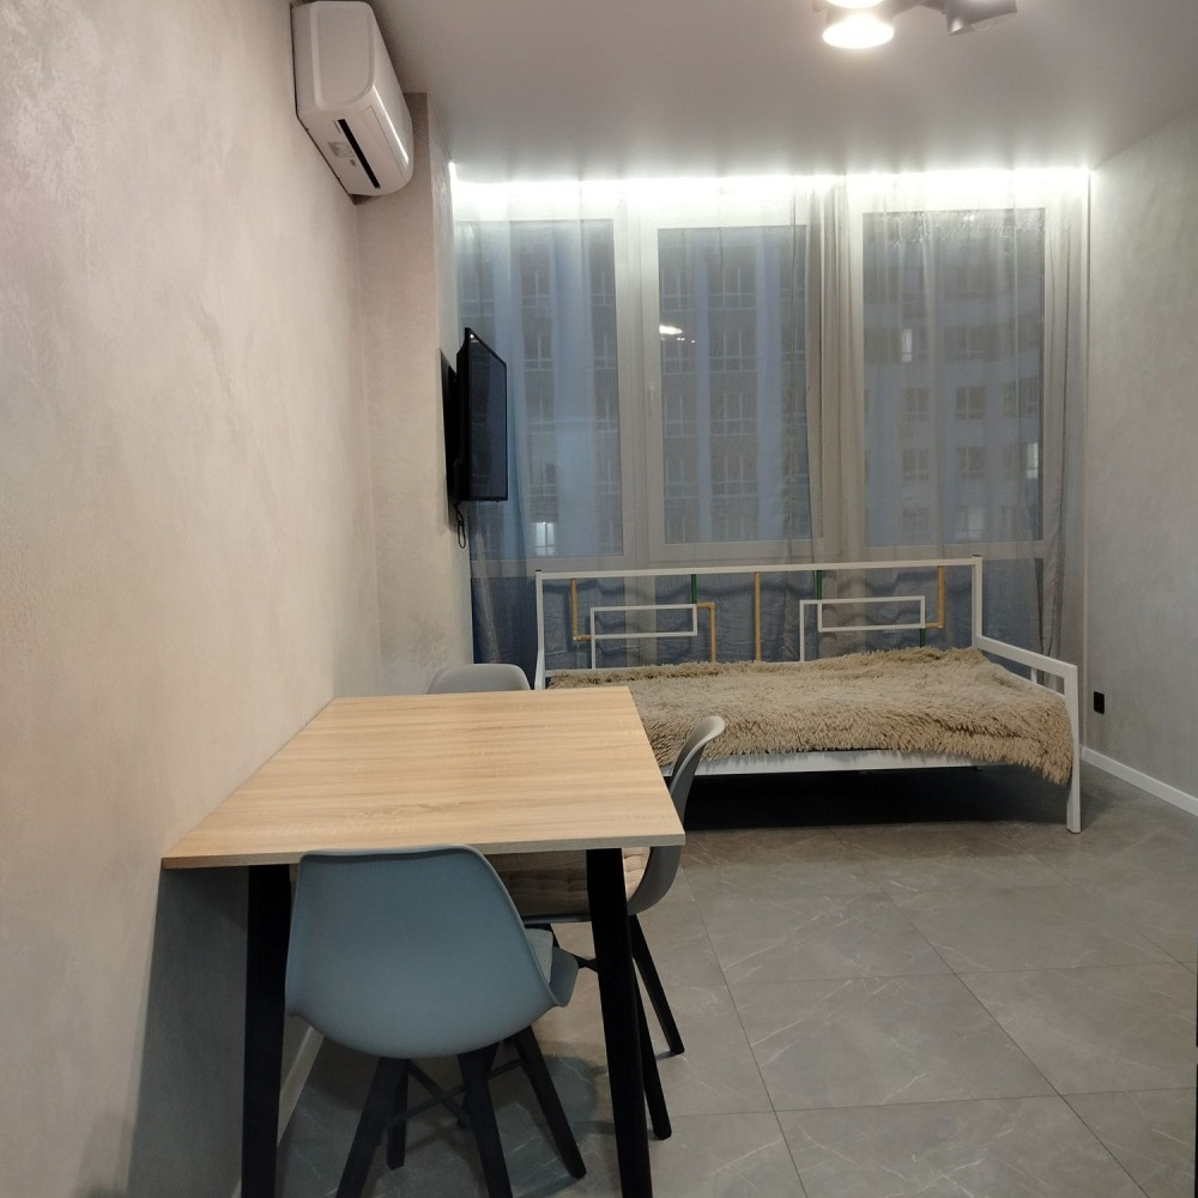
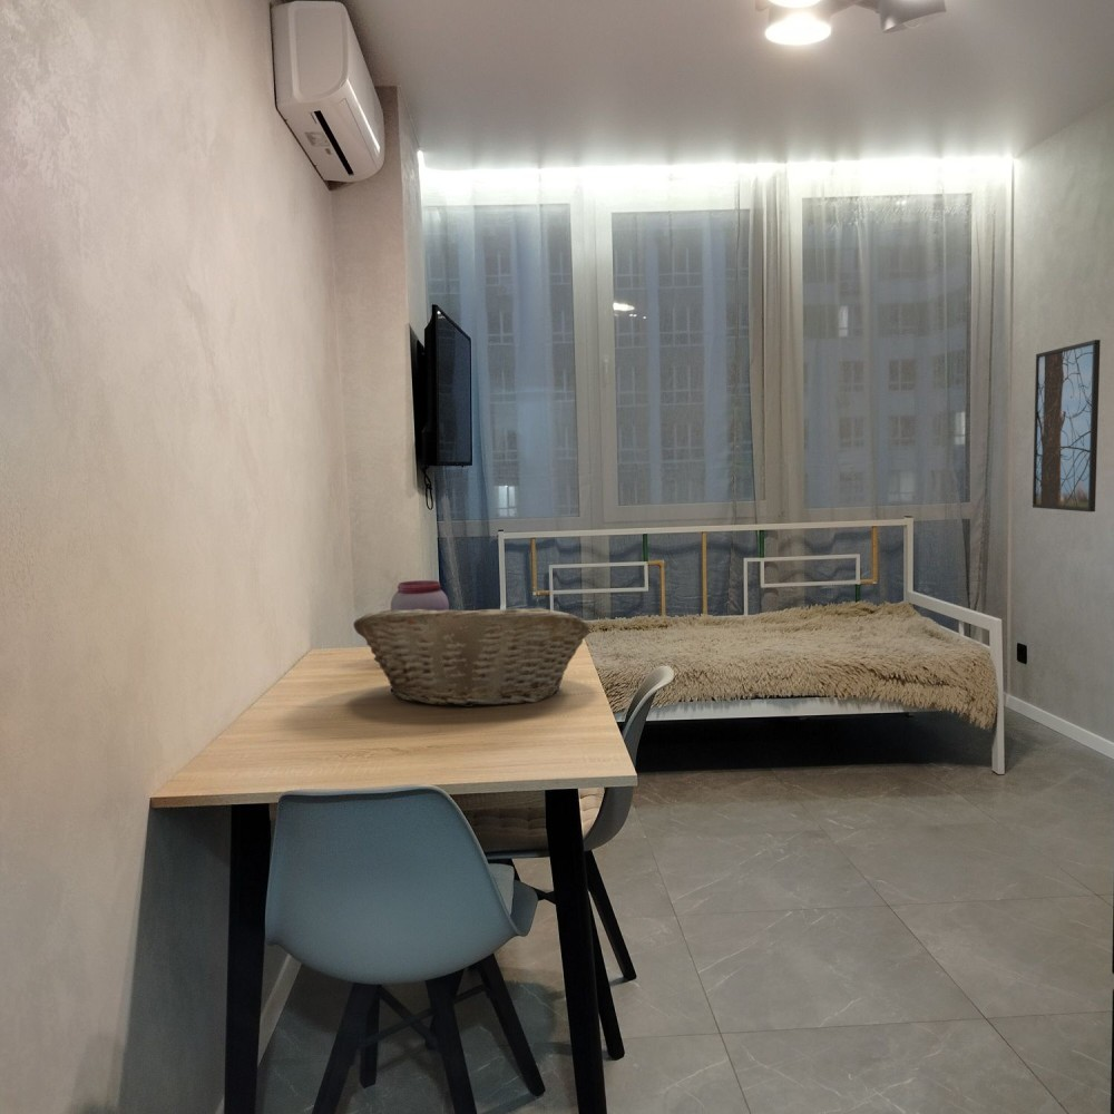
+ jar (420, 608)
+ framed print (1064, 429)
+ fruit basket (472, 645)
